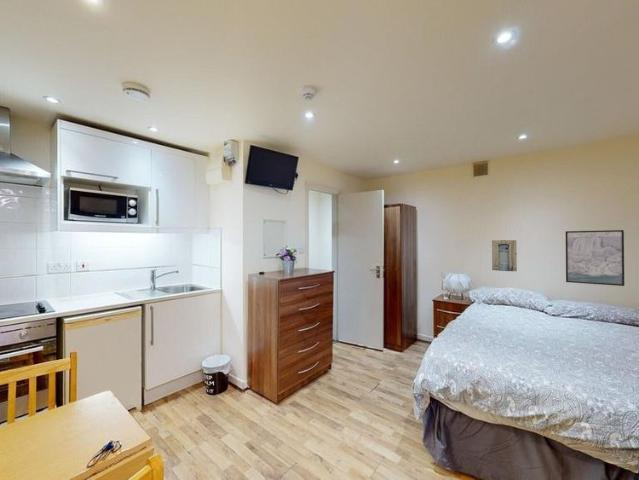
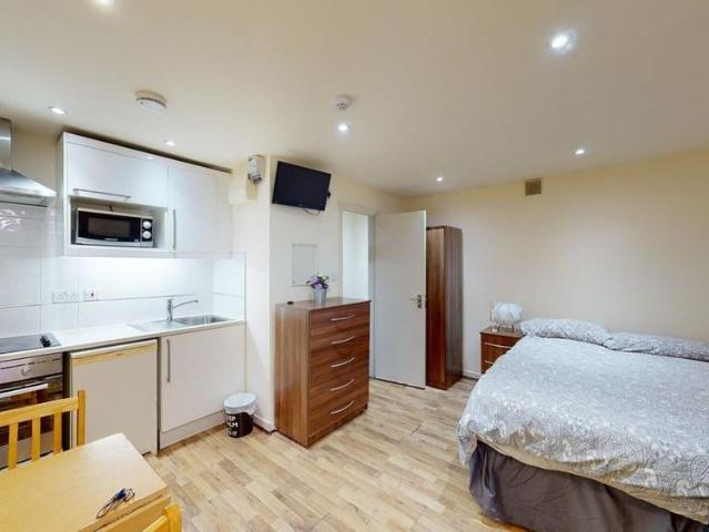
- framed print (593, 257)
- wall art (504, 255)
